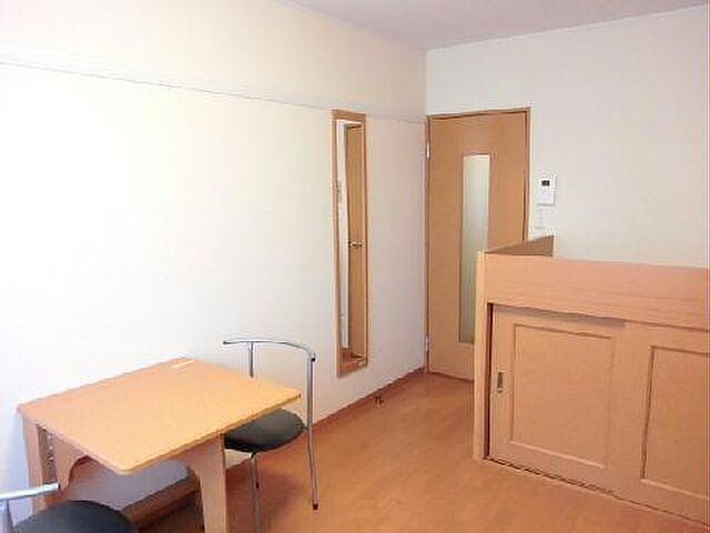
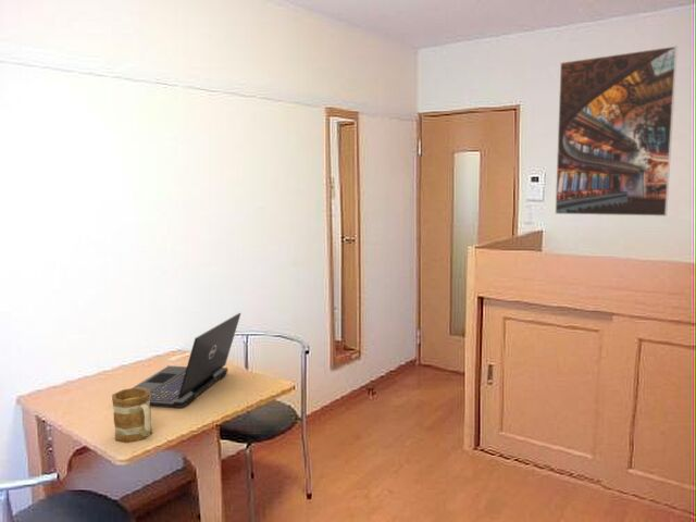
+ laptop (189, 357)
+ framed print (611, 136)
+ mug (136, 417)
